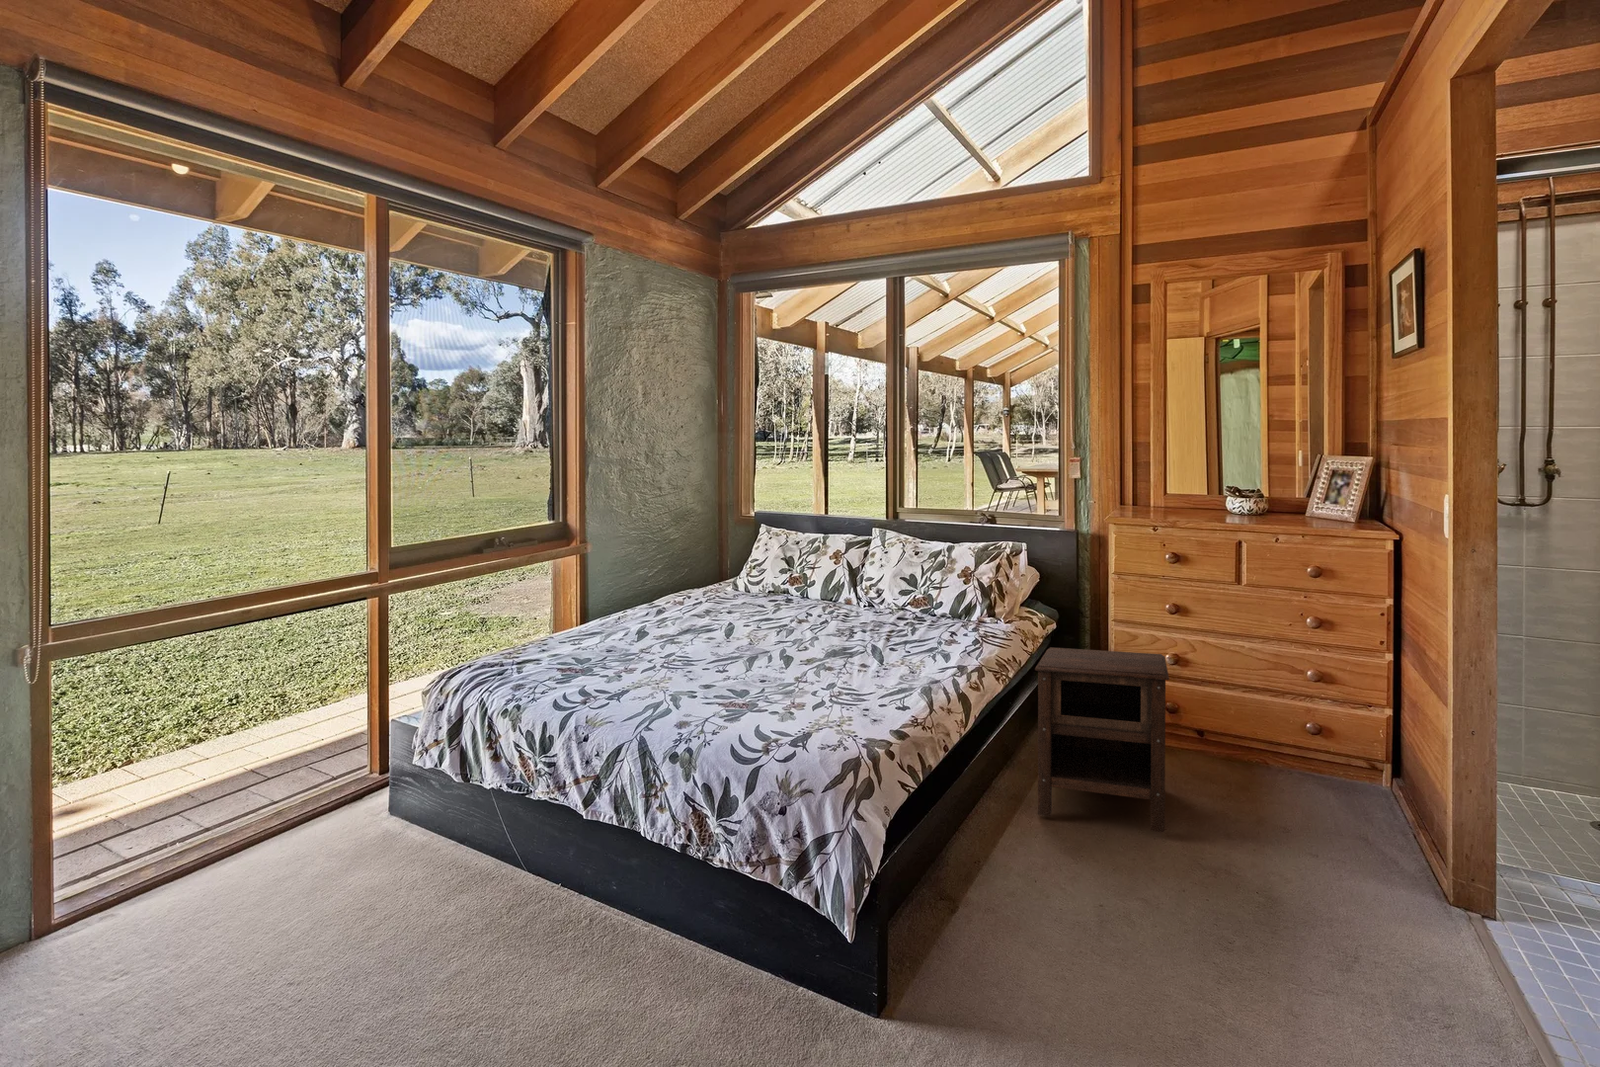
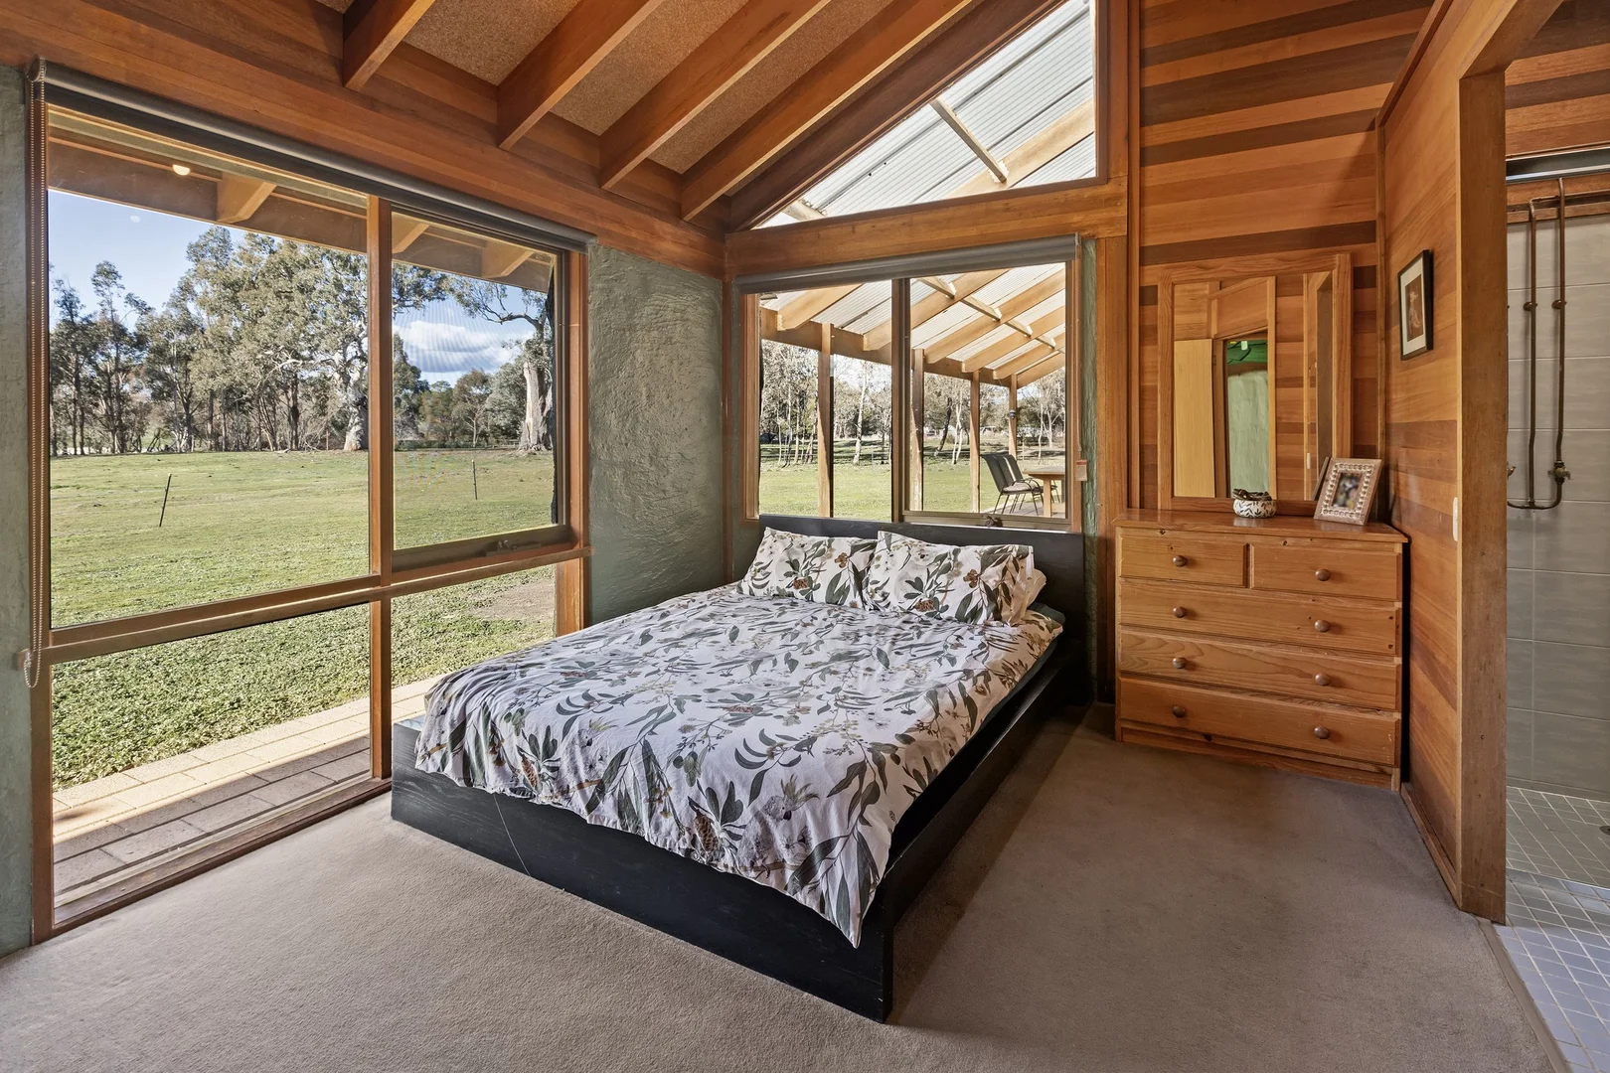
- nightstand (1101, 731)
